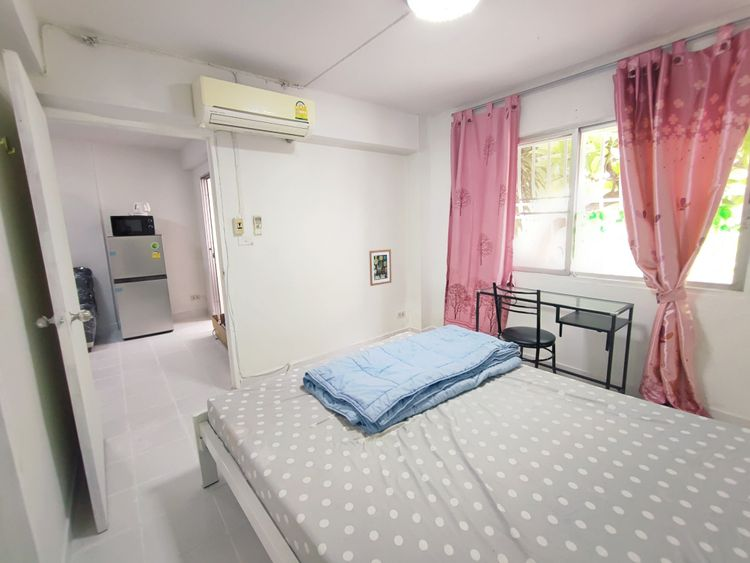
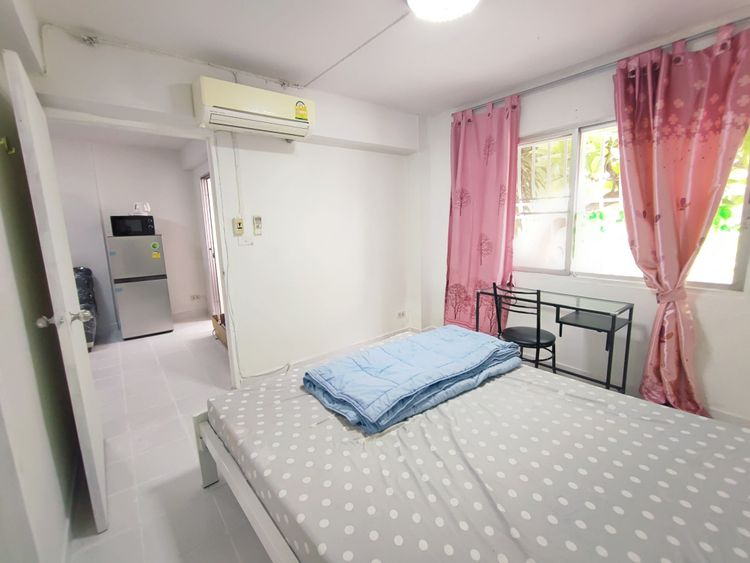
- wall art (380, 267)
